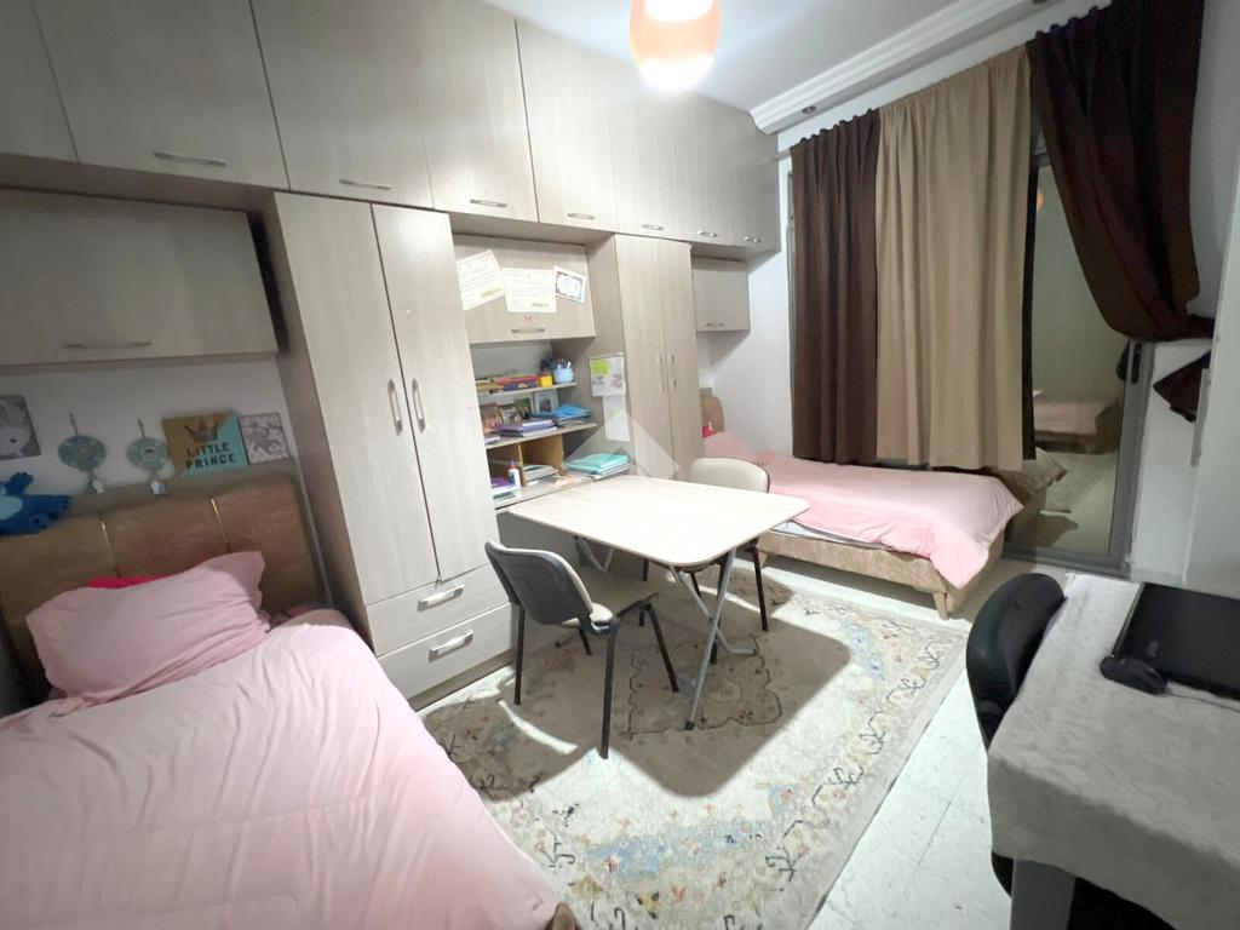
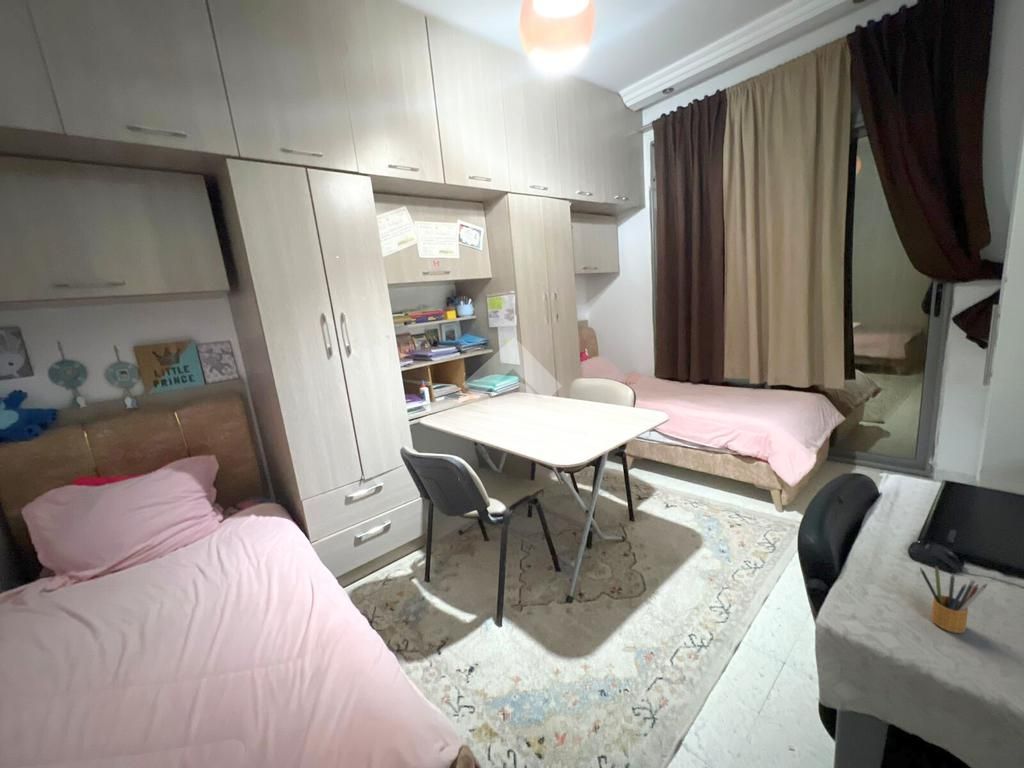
+ pencil box (948, 597)
